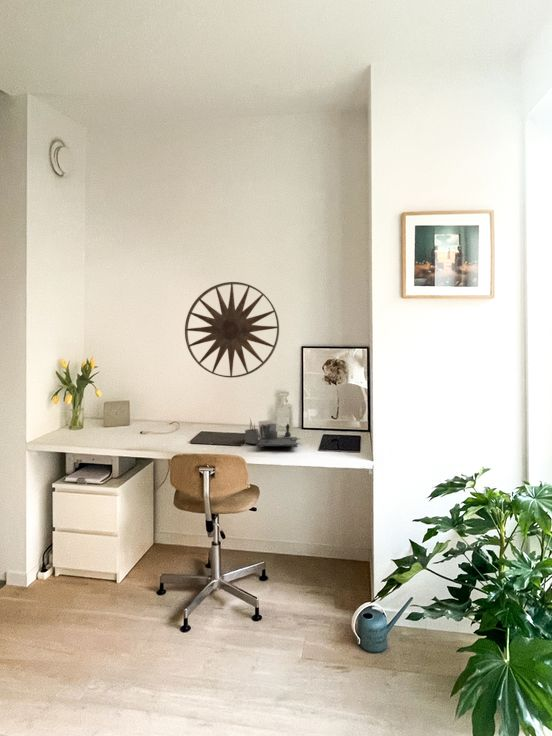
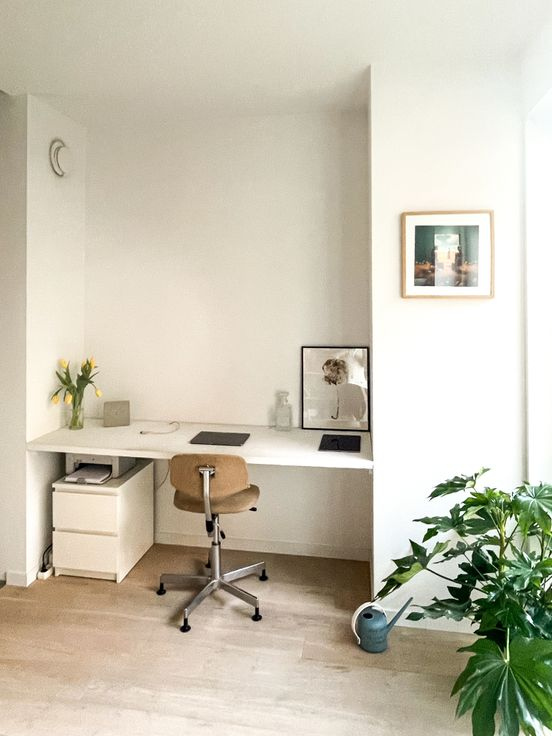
- desk organizer (273, 429)
- wall art (231, 329)
